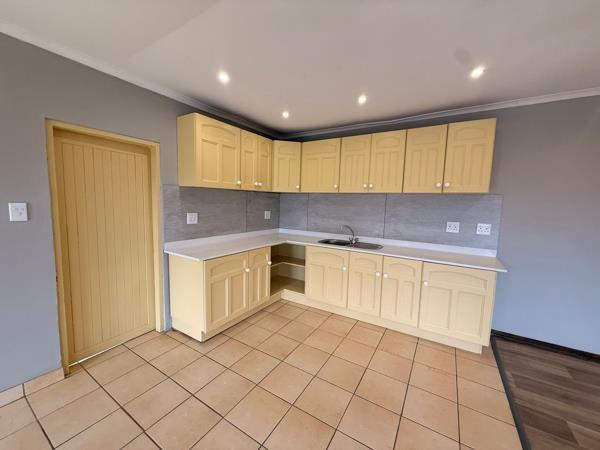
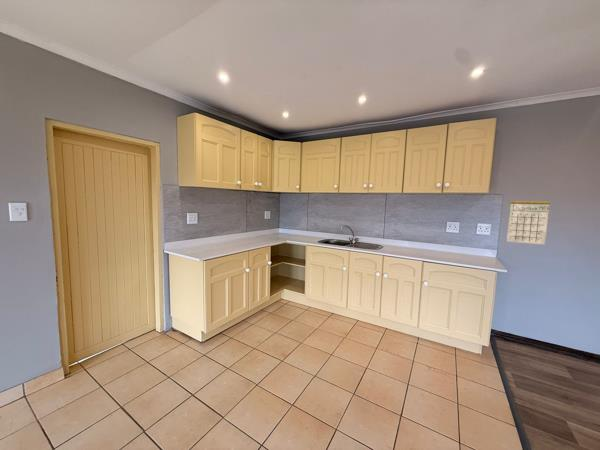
+ calendar (528, 217)
